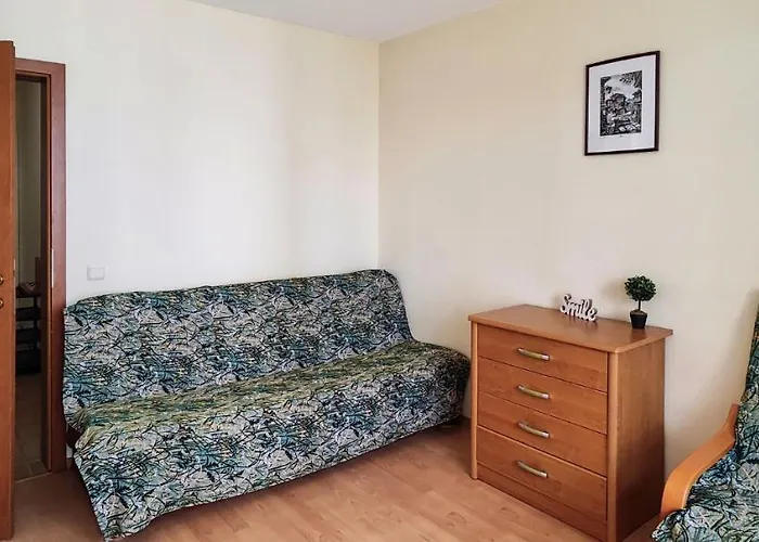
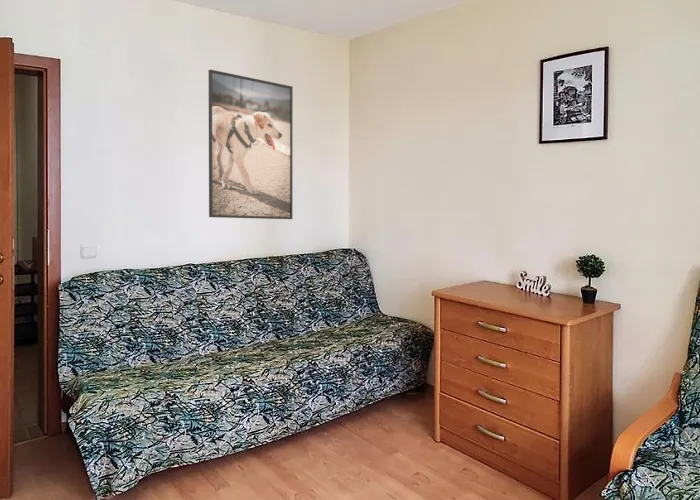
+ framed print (252, 148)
